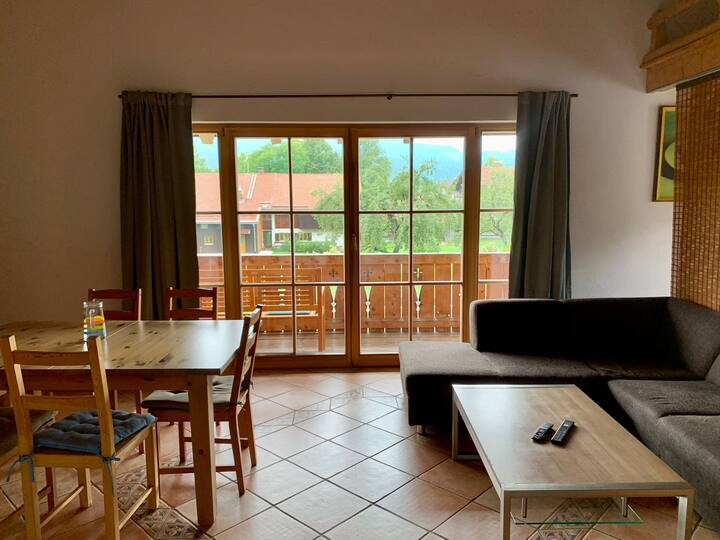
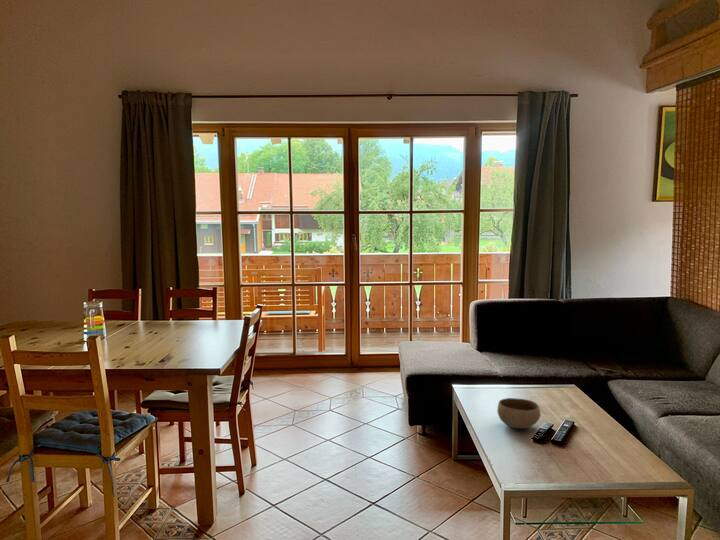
+ bowl (518, 415)
